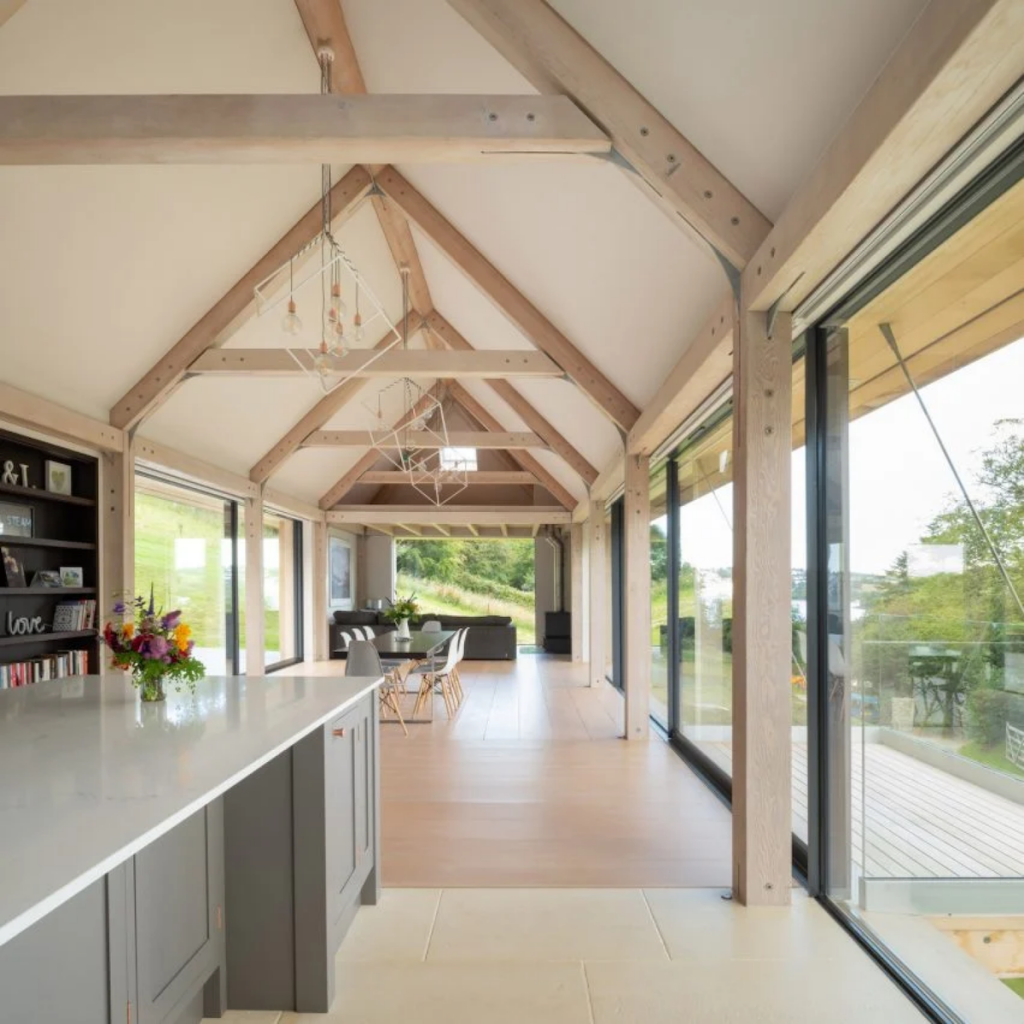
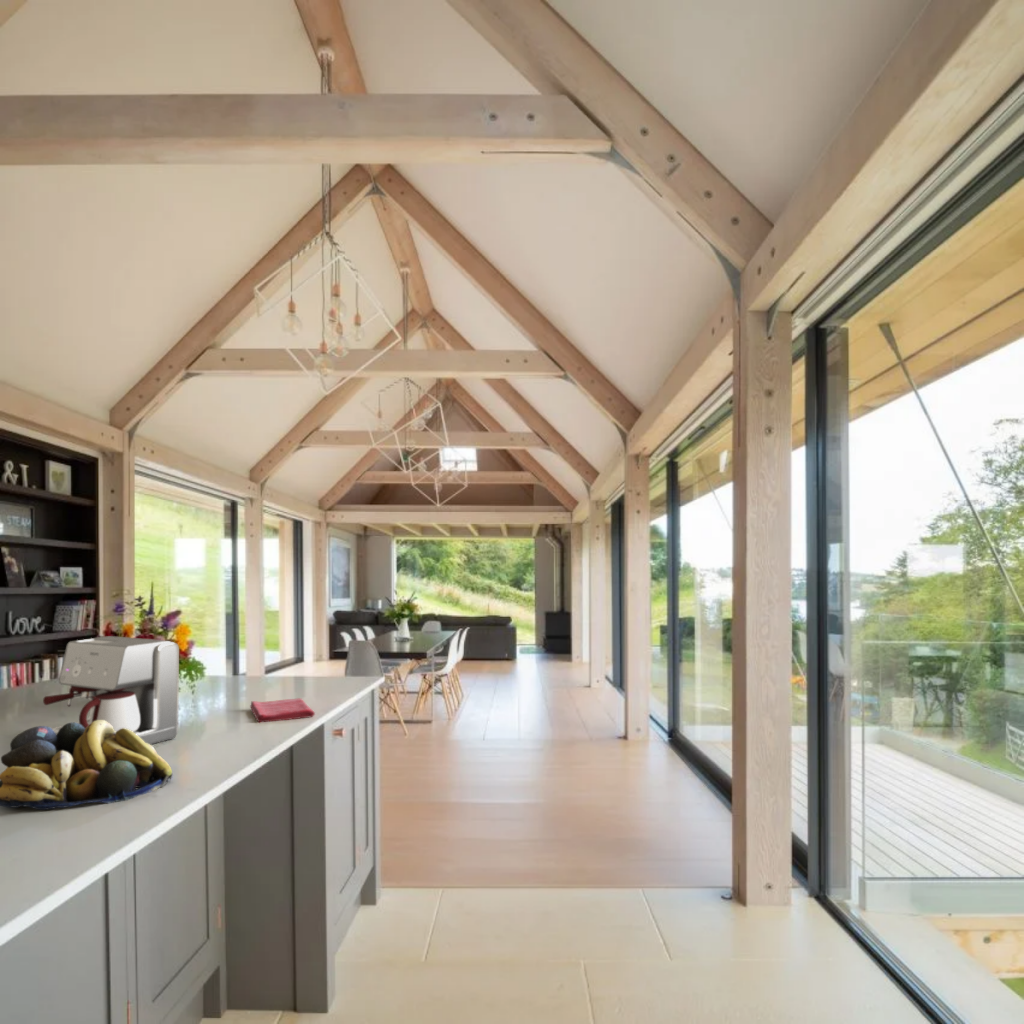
+ fruit bowl (83, 754)
+ dish towel (281, 708)
+ coffee maker (115, 690)
